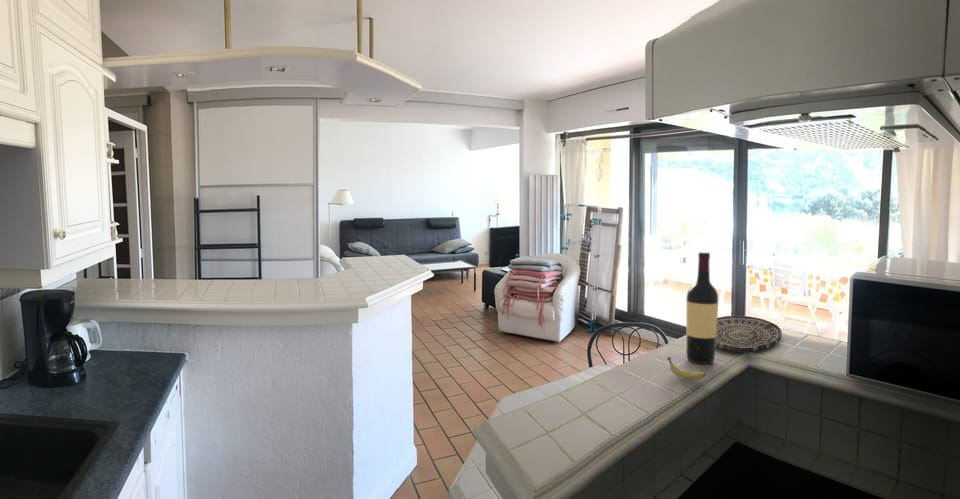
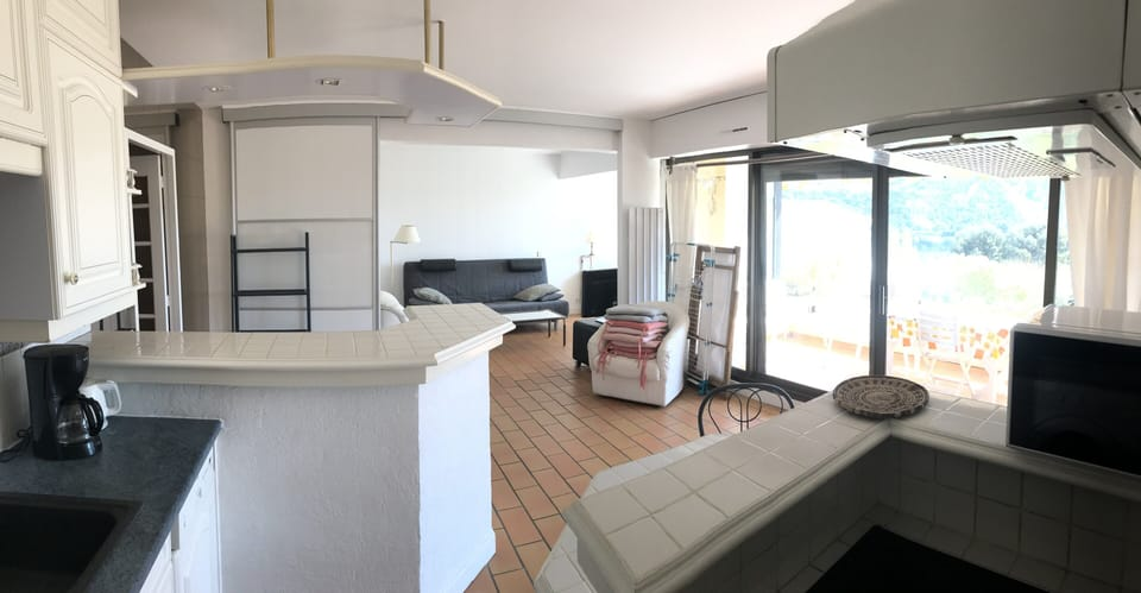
- wine bottle (702, 306)
- banana (684, 370)
